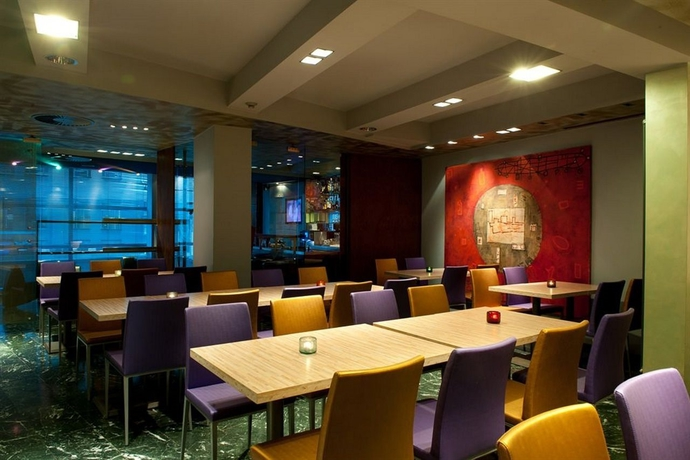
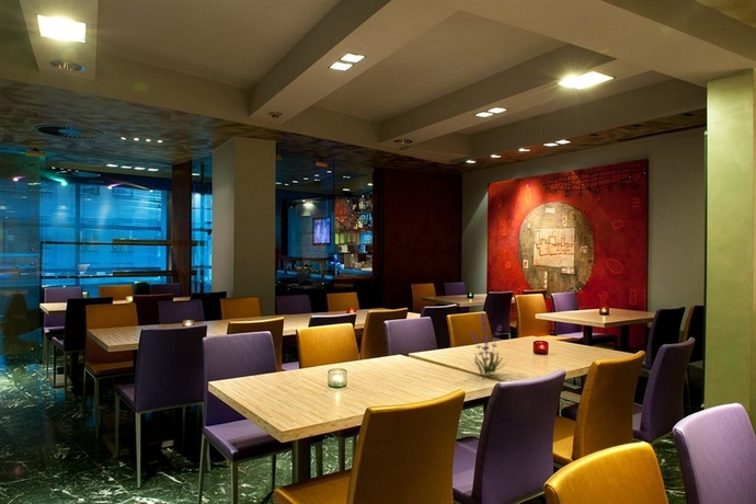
+ plant (486, 343)
